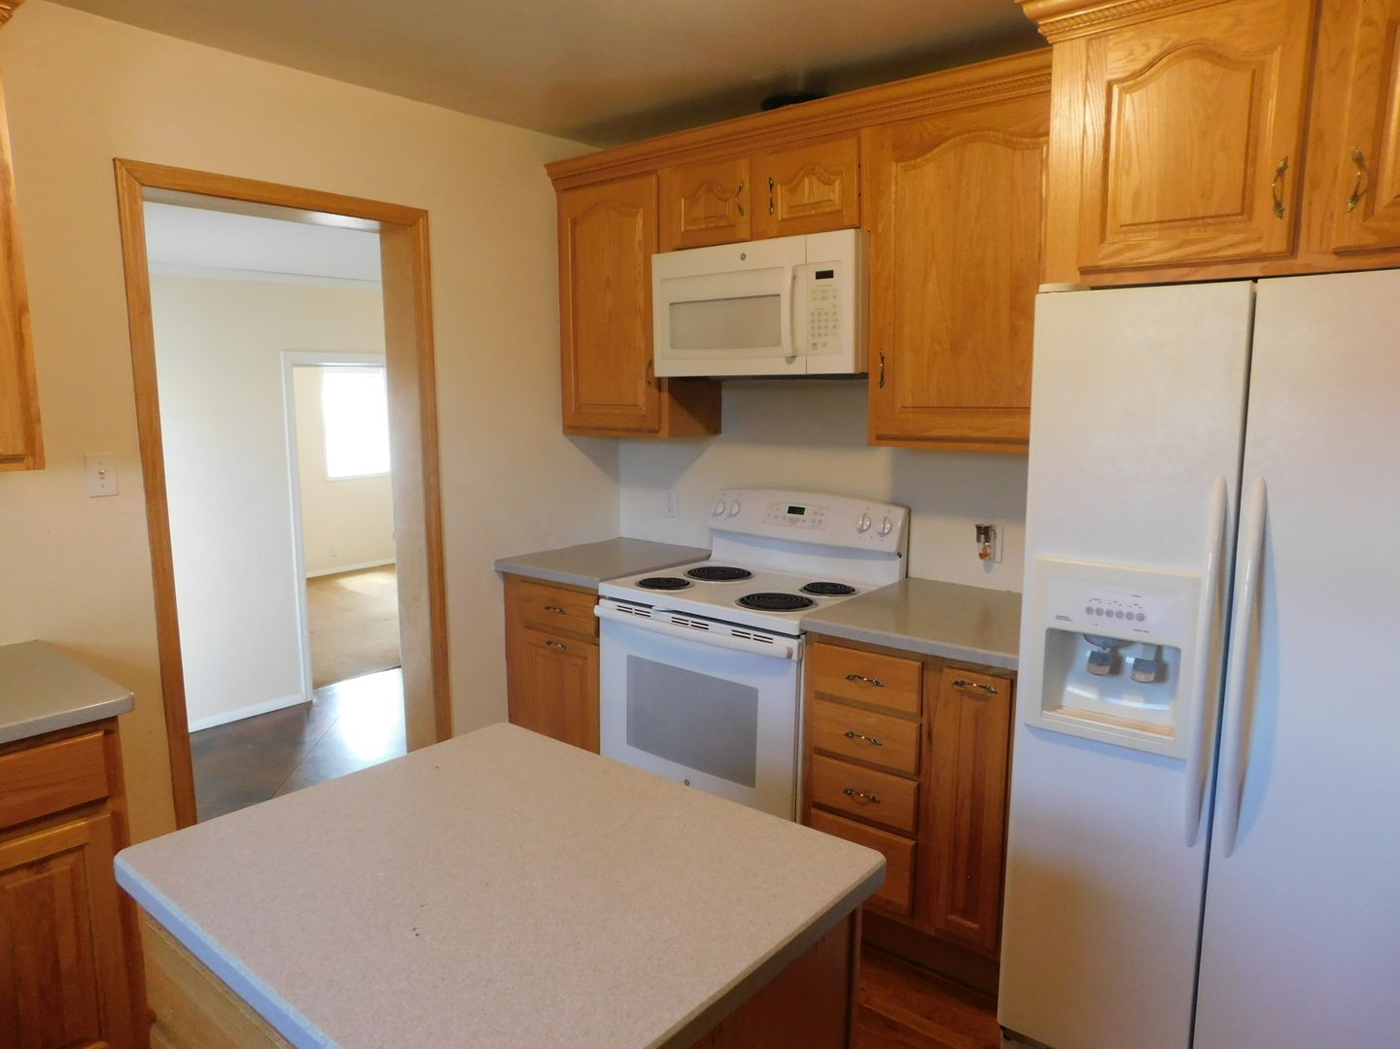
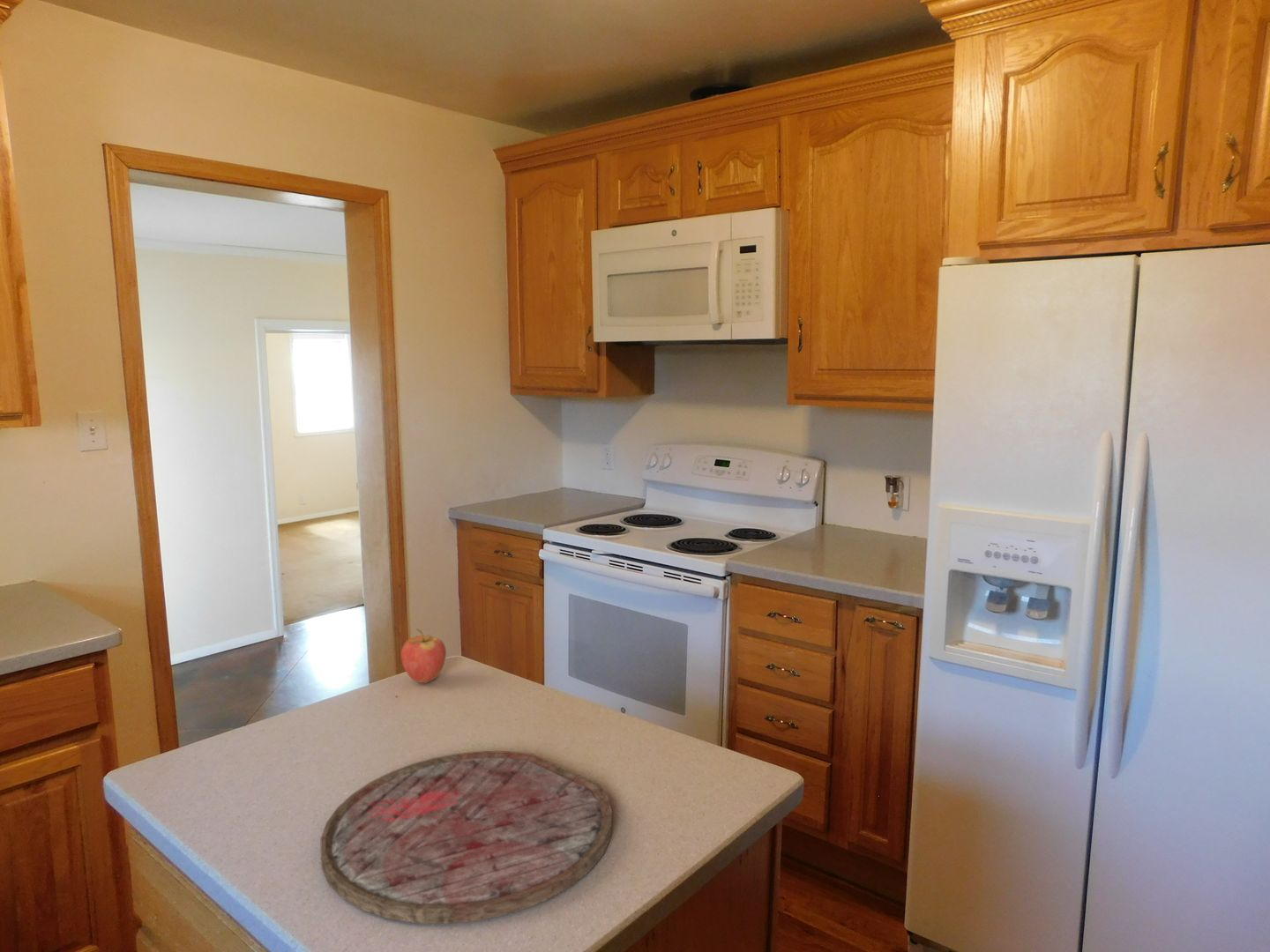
+ fruit (423, 654)
+ cutting board (471, 822)
